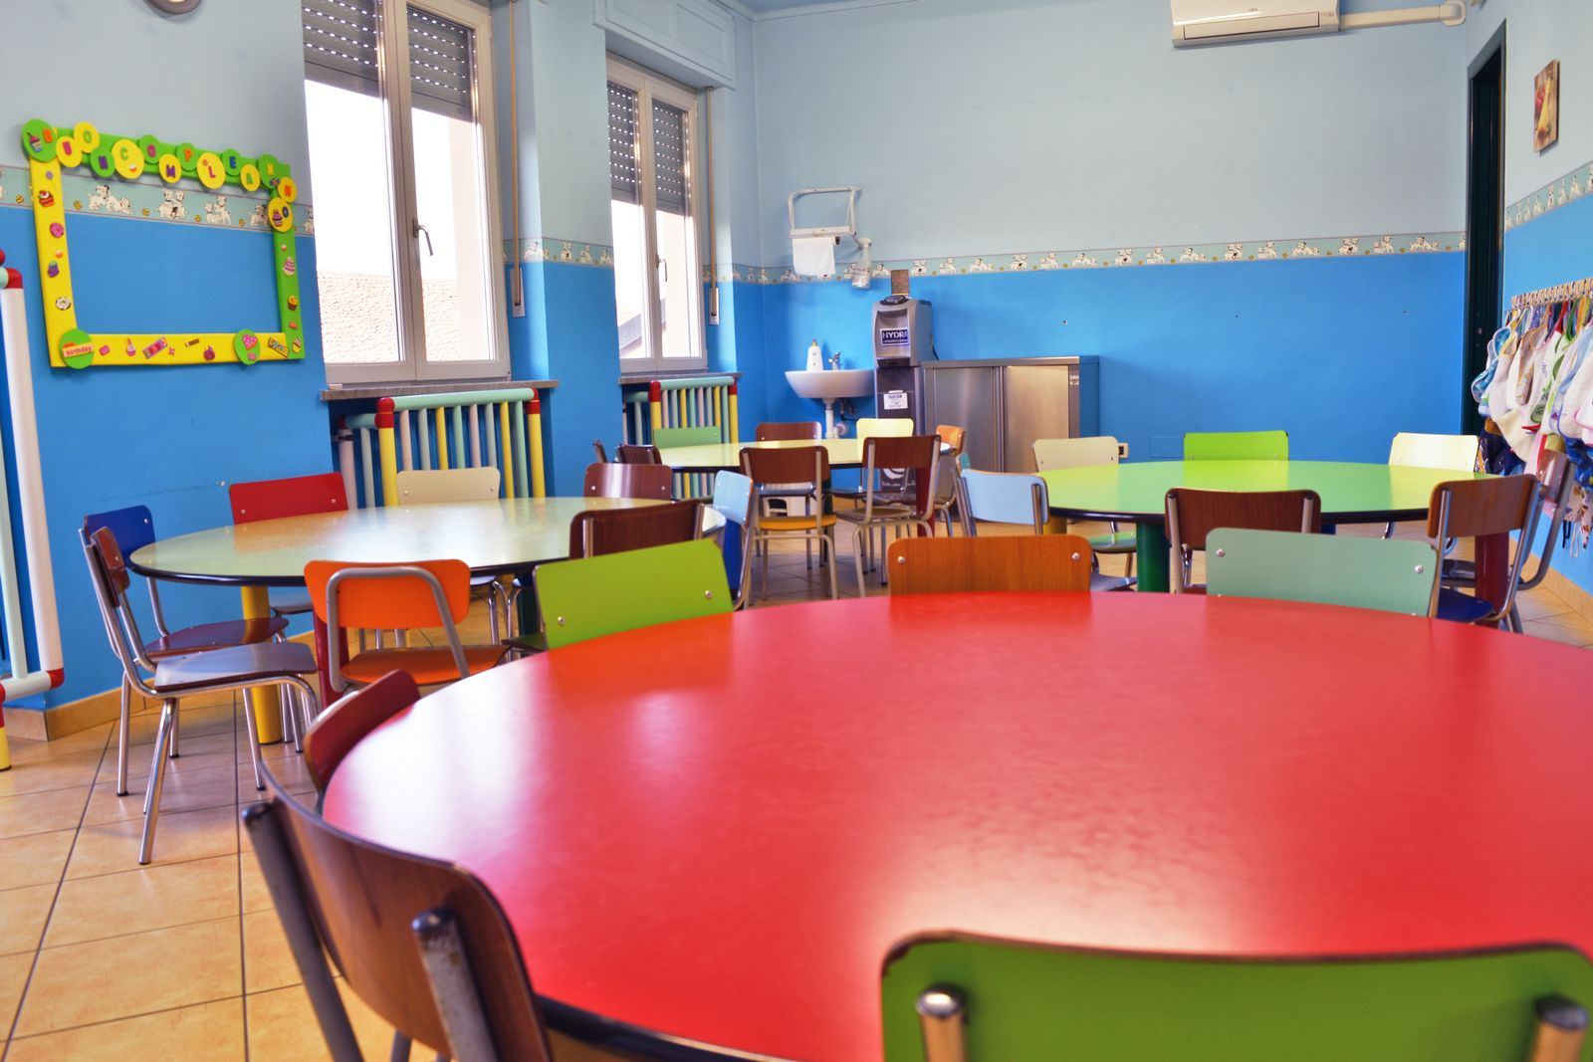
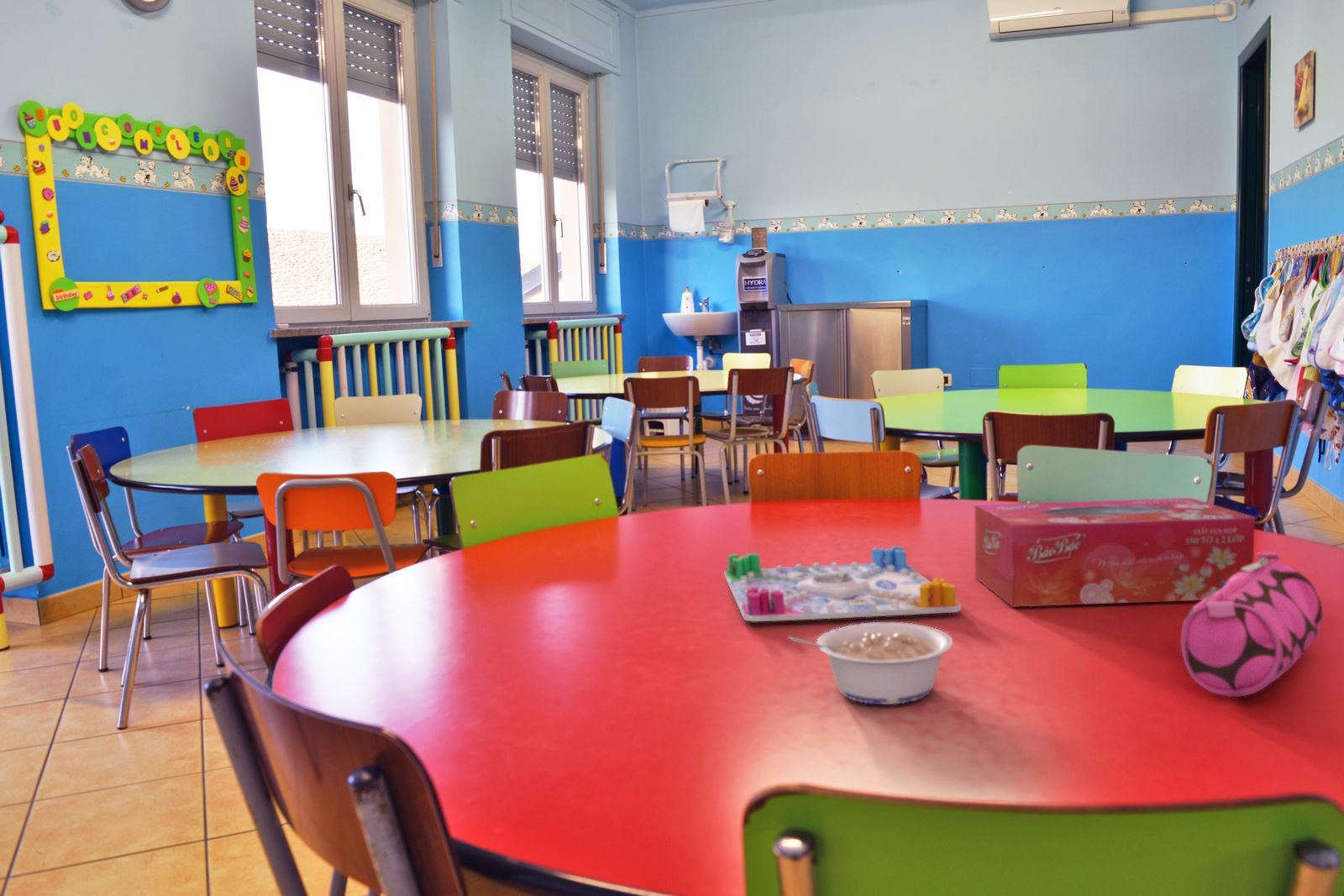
+ tissue box (1105, 549)
+ pencil case (1251, 620)
+ board game (832, 579)
+ legume (881, 661)
